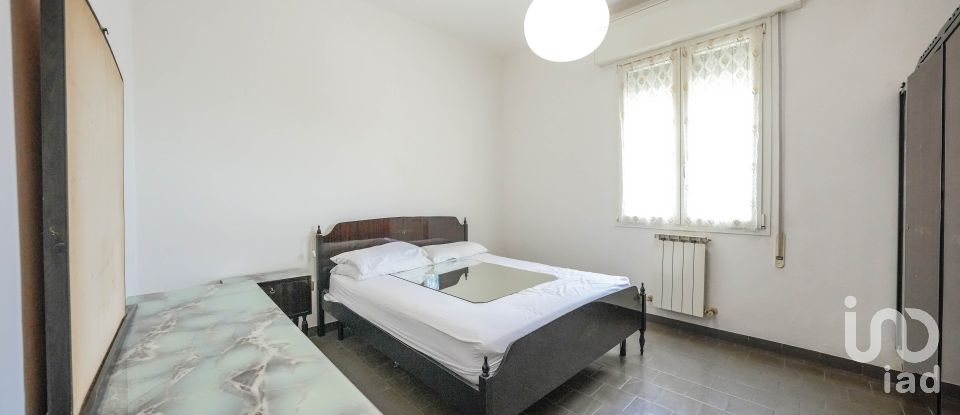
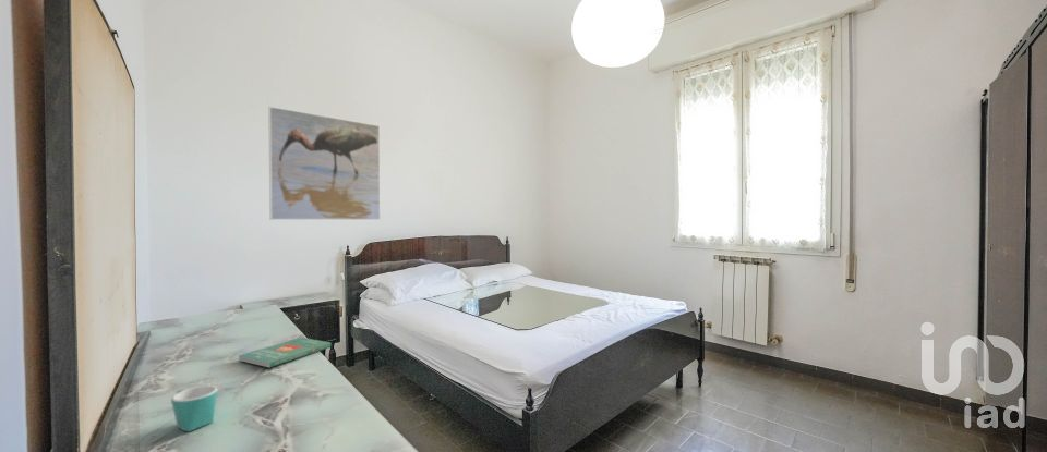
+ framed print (329, 168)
+ mug (191, 406)
+ book (287, 351)
